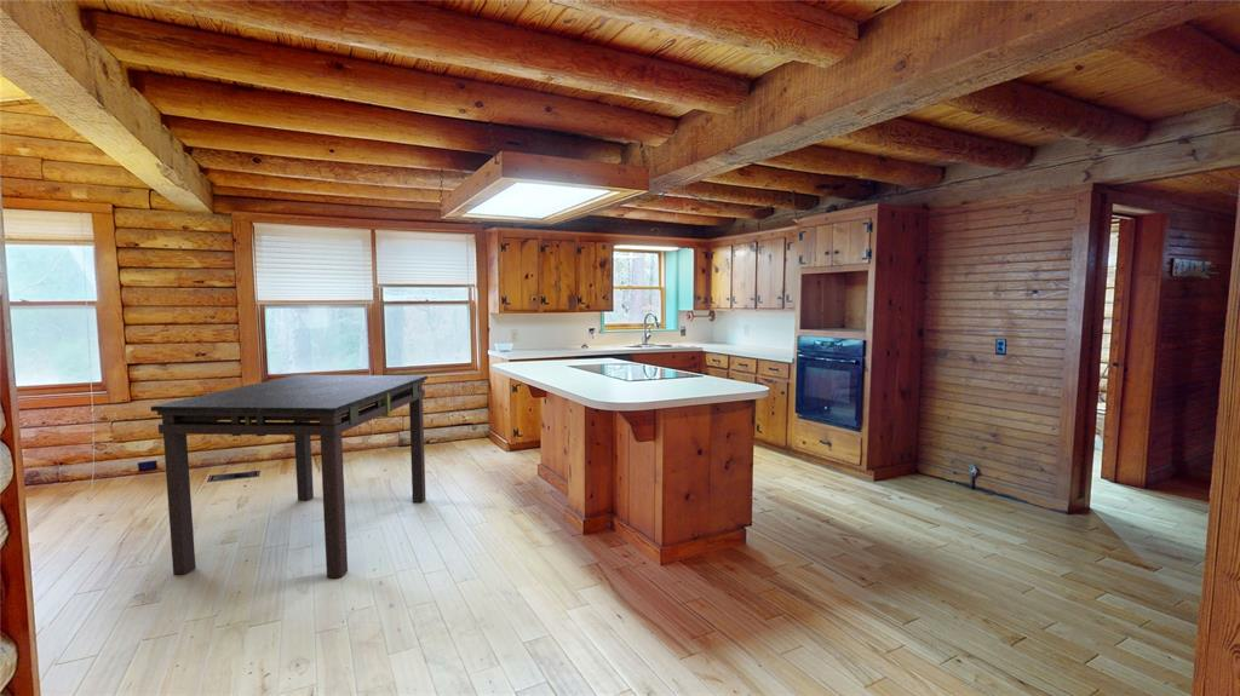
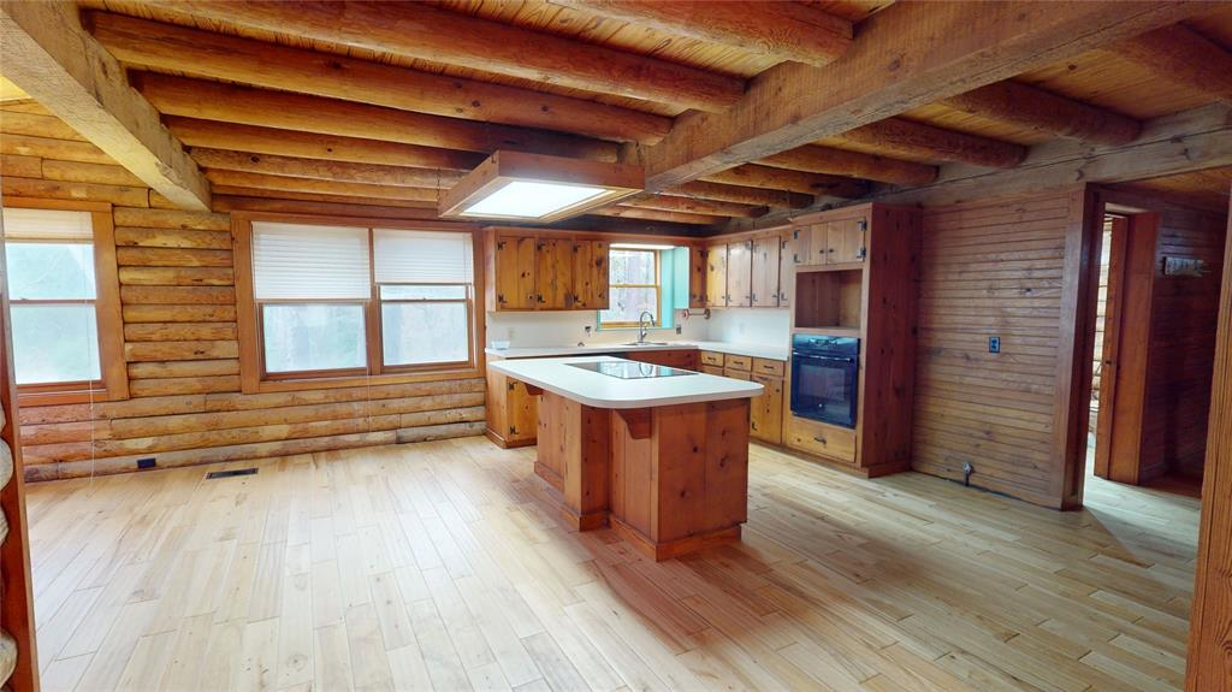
- dining table (311, 462)
